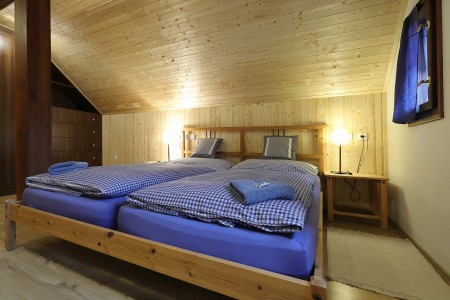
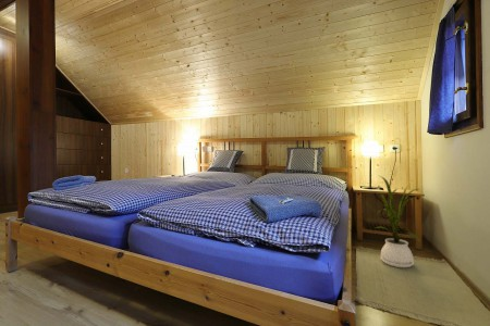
+ house plant (394, 218)
